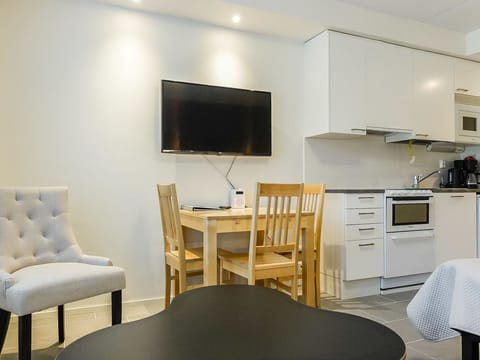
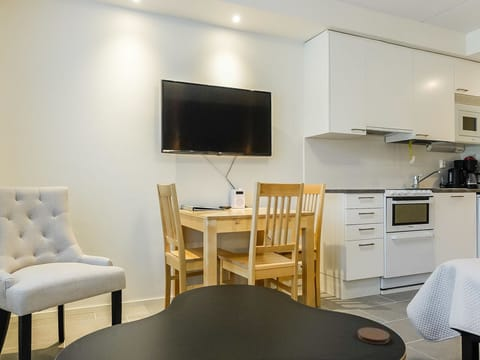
+ coaster (373, 335)
